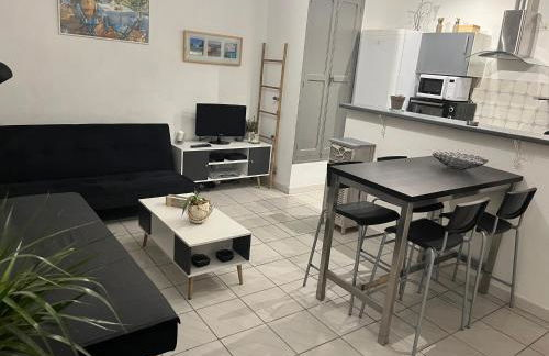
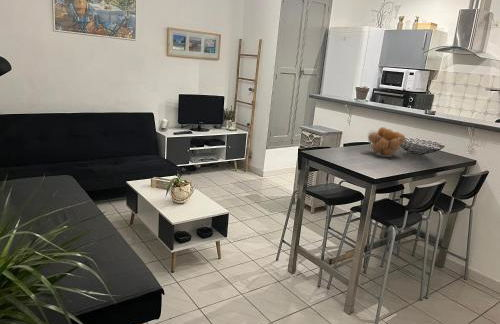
+ fruit basket (385, 141)
